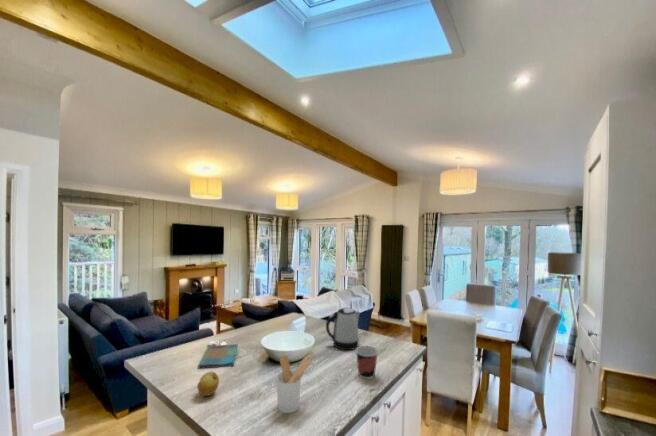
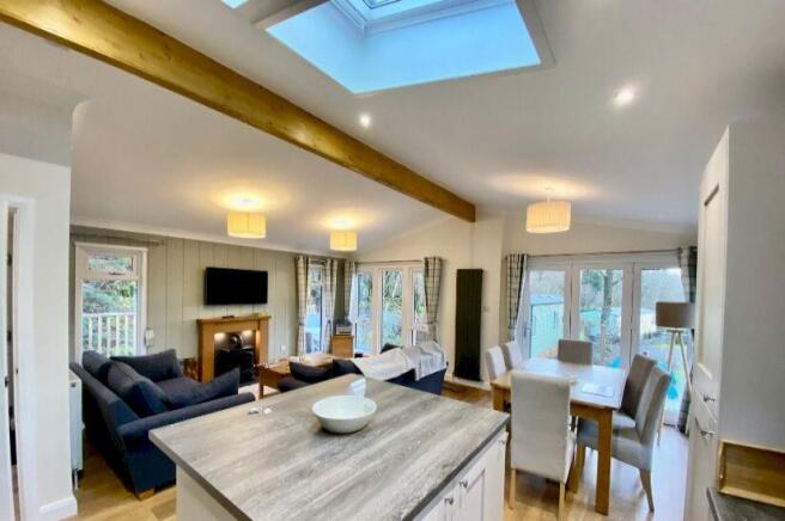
- fruit (208, 383)
- kettle (342, 327)
- utensil holder (294, 382)
- cup (366, 362)
- dish towel (219, 355)
